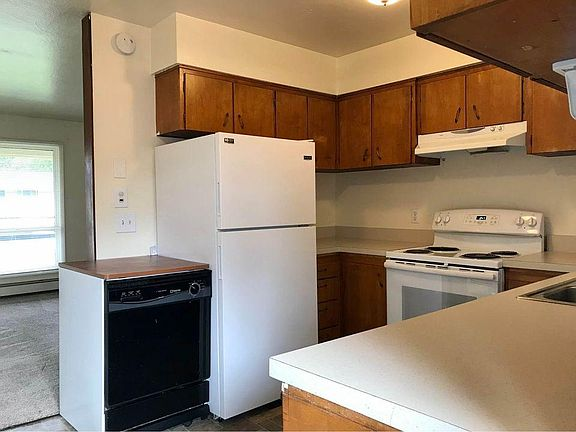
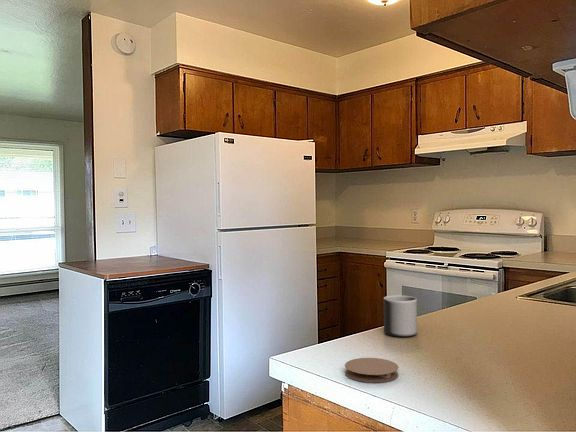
+ coaster (371, 369)
+ mug (404, 314)
